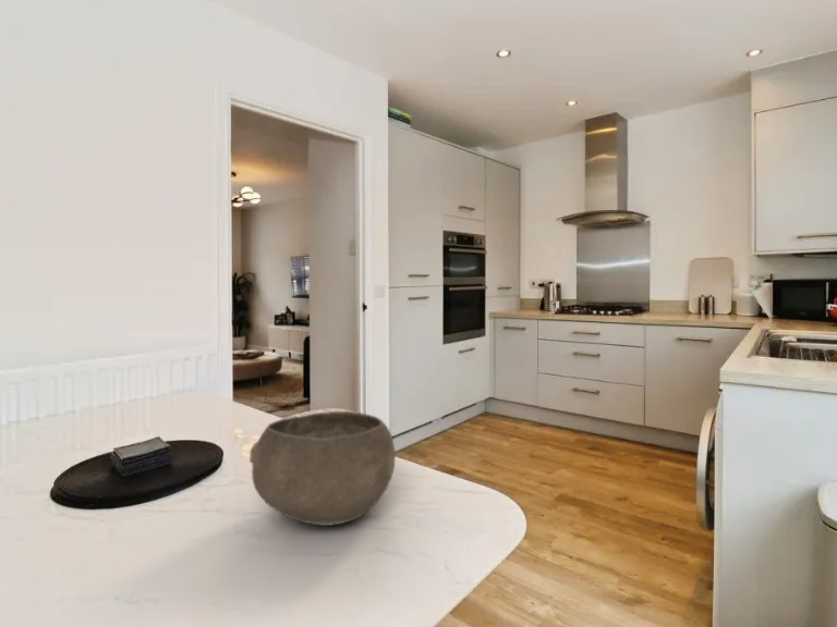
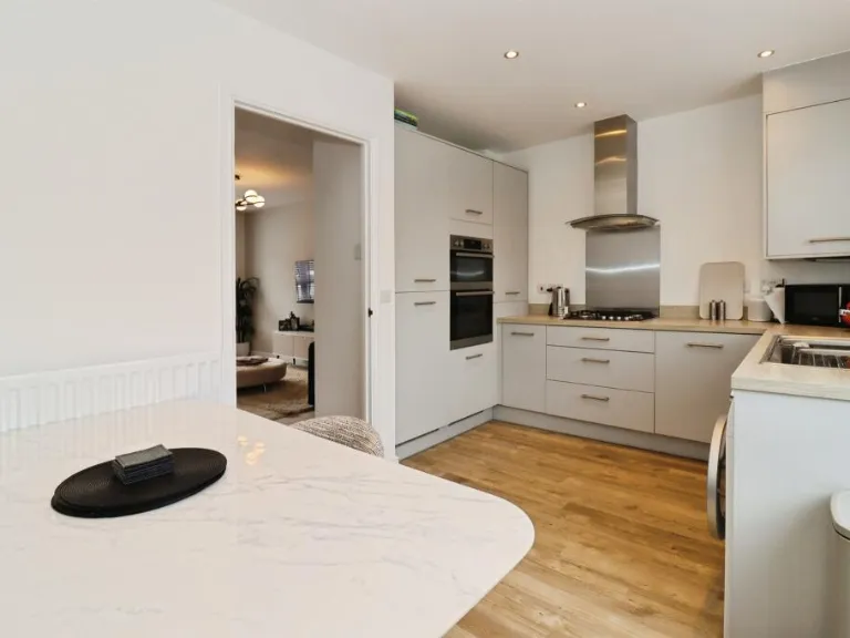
- bowl (325, 469)
